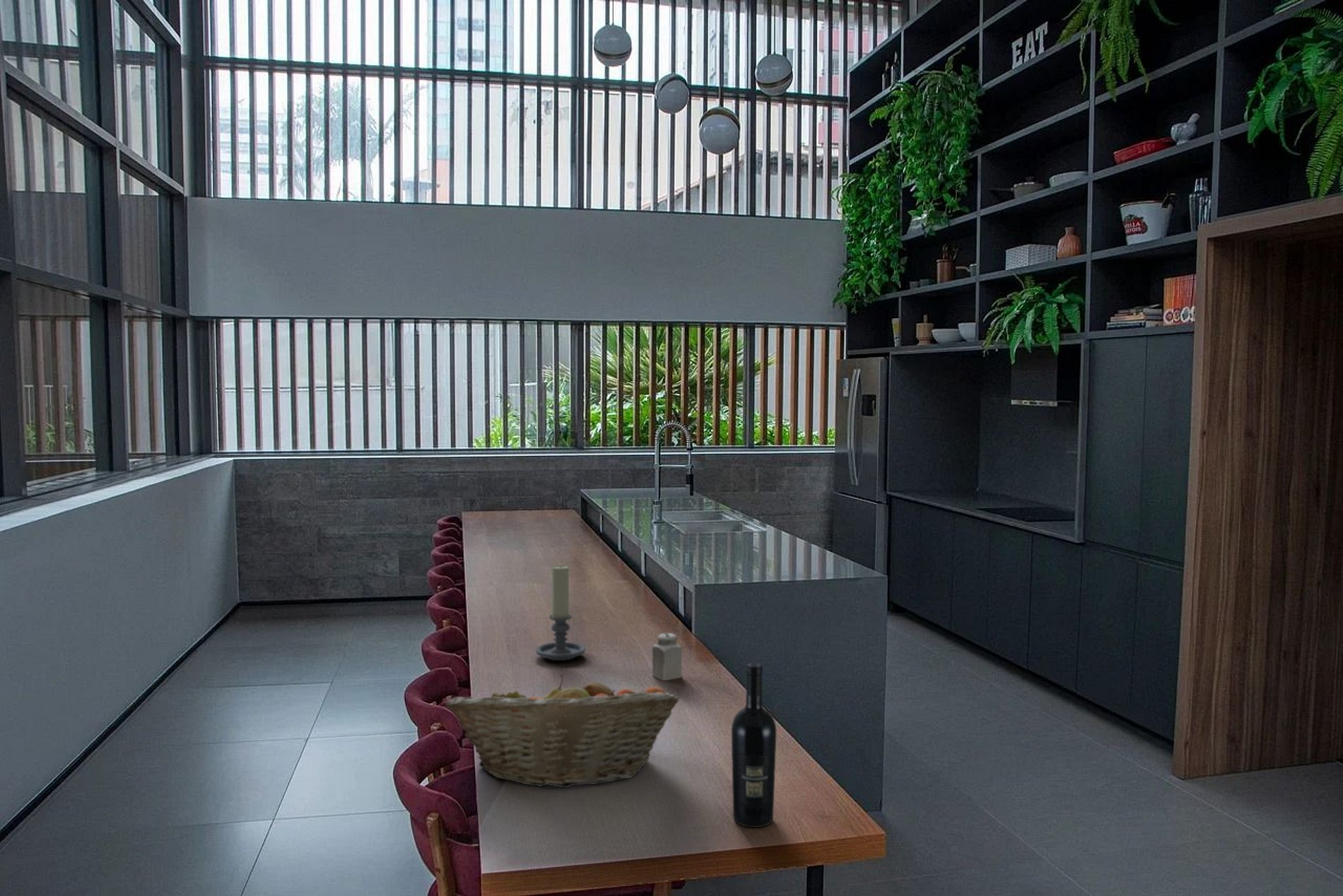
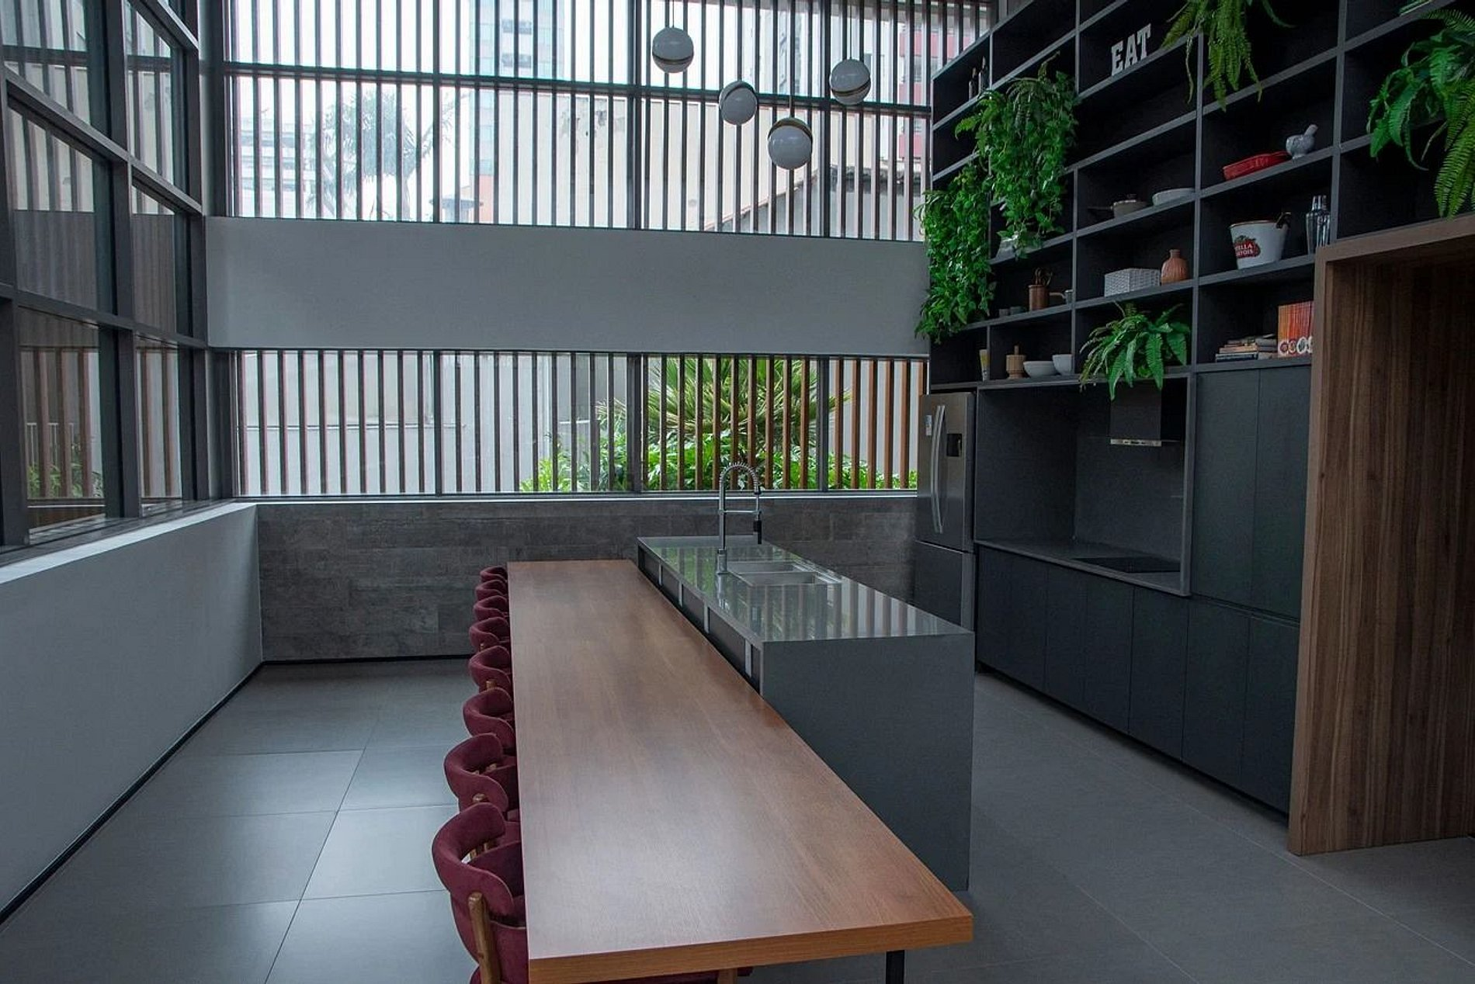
- wine bottle (753, 742)
- salt shaker (667, 655)
- candle holder (561, 609)
- fruit basket (563, 719)
